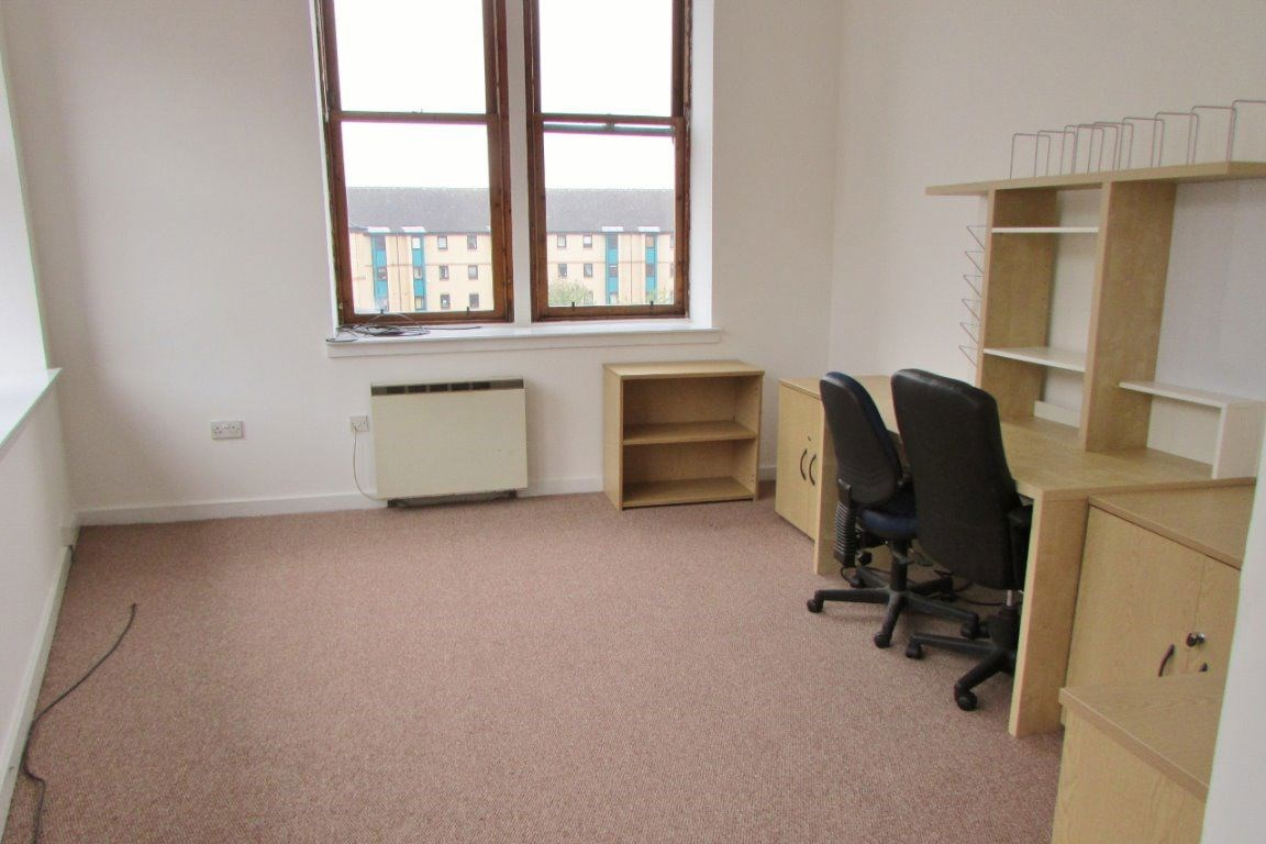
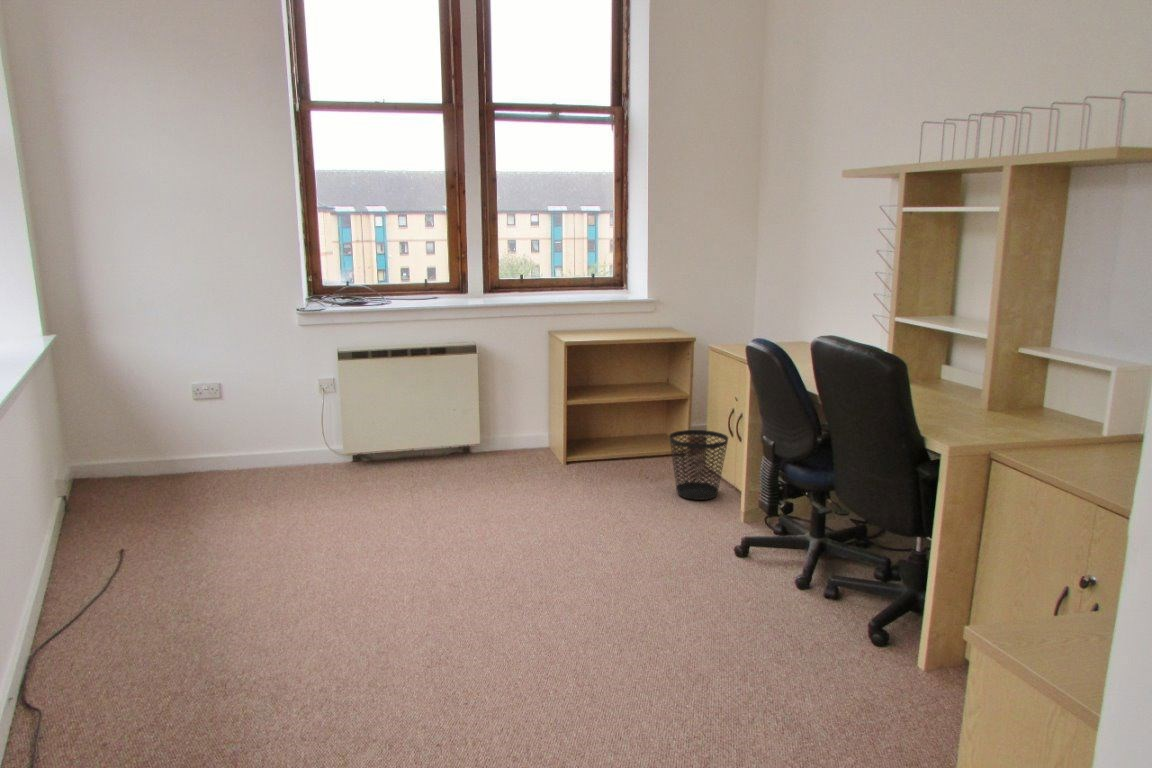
+ wastebasket (697, 465)
